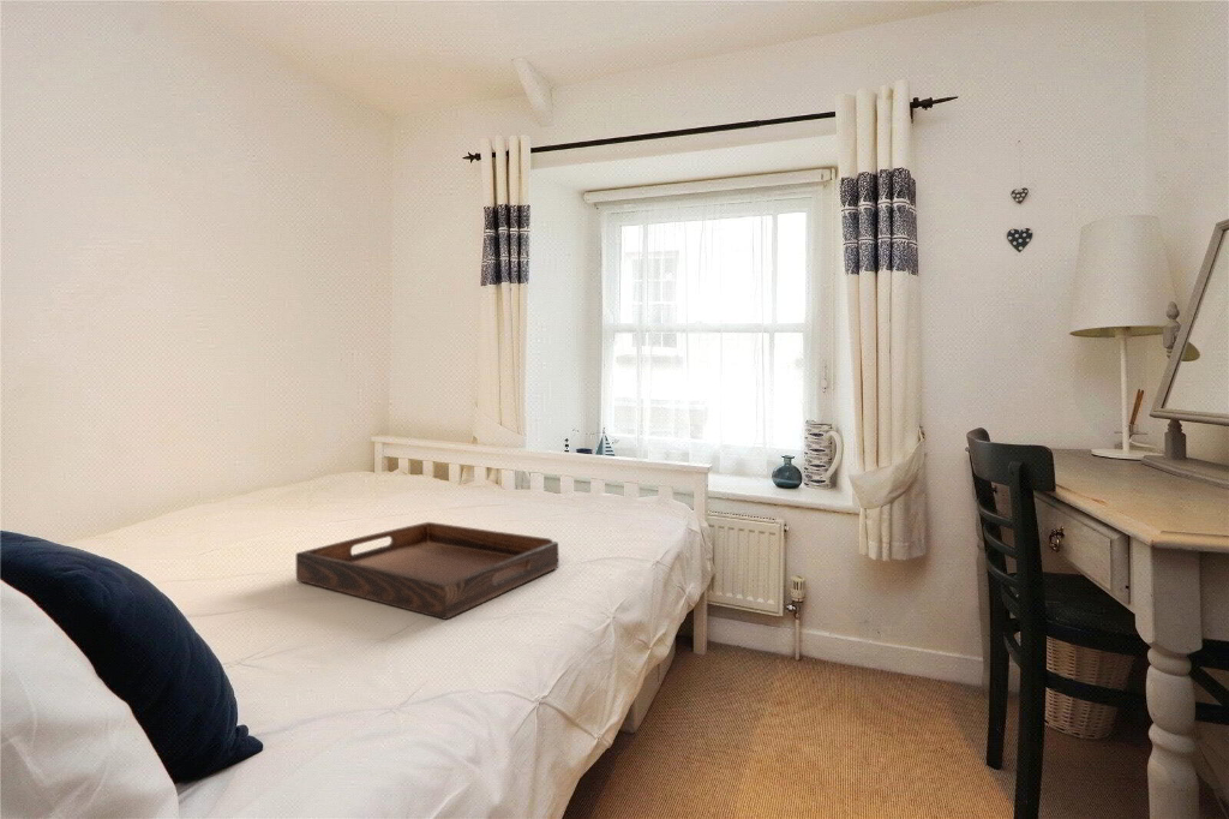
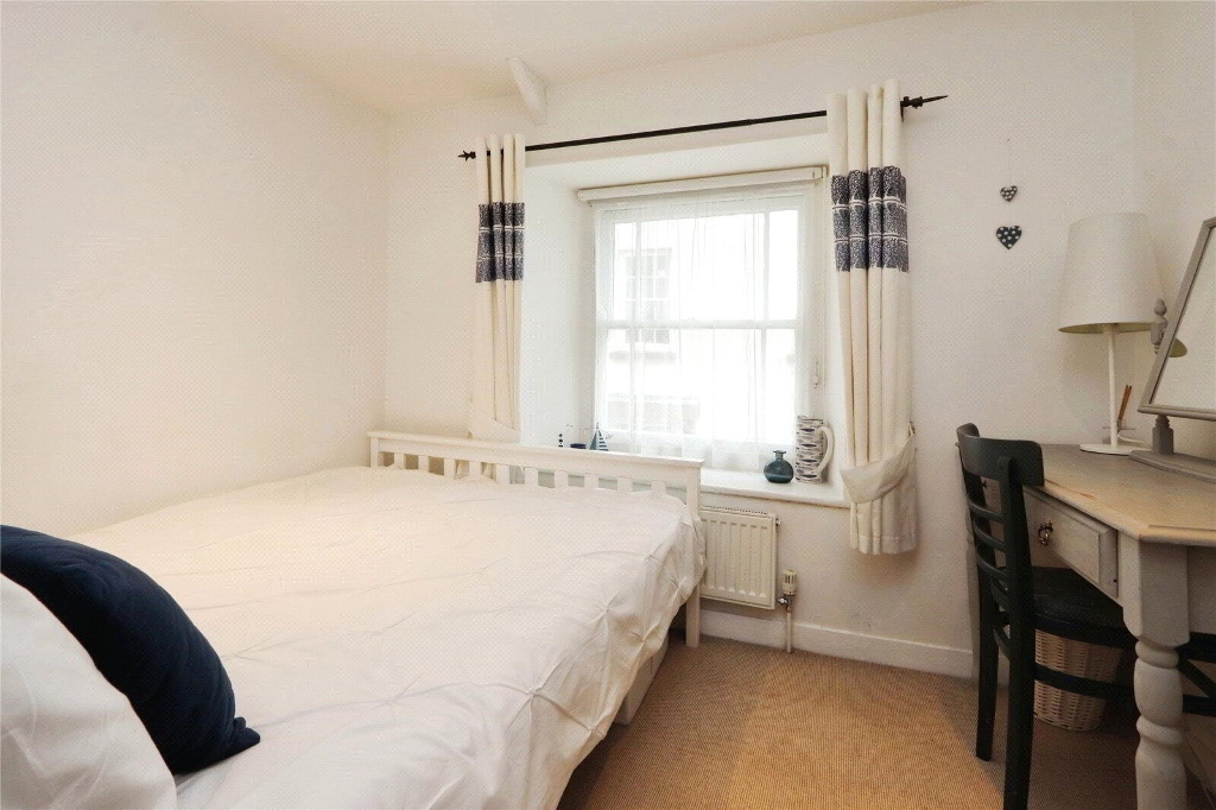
- serving tray (434, 560)
